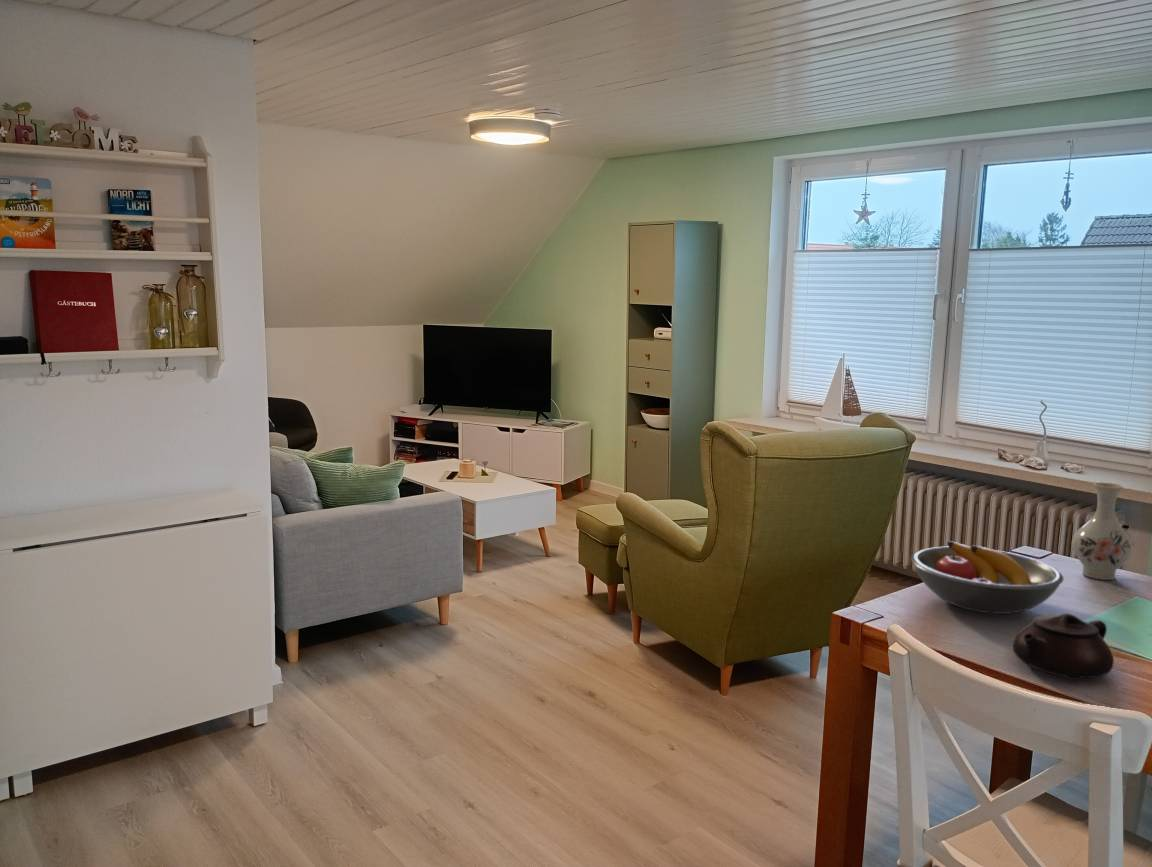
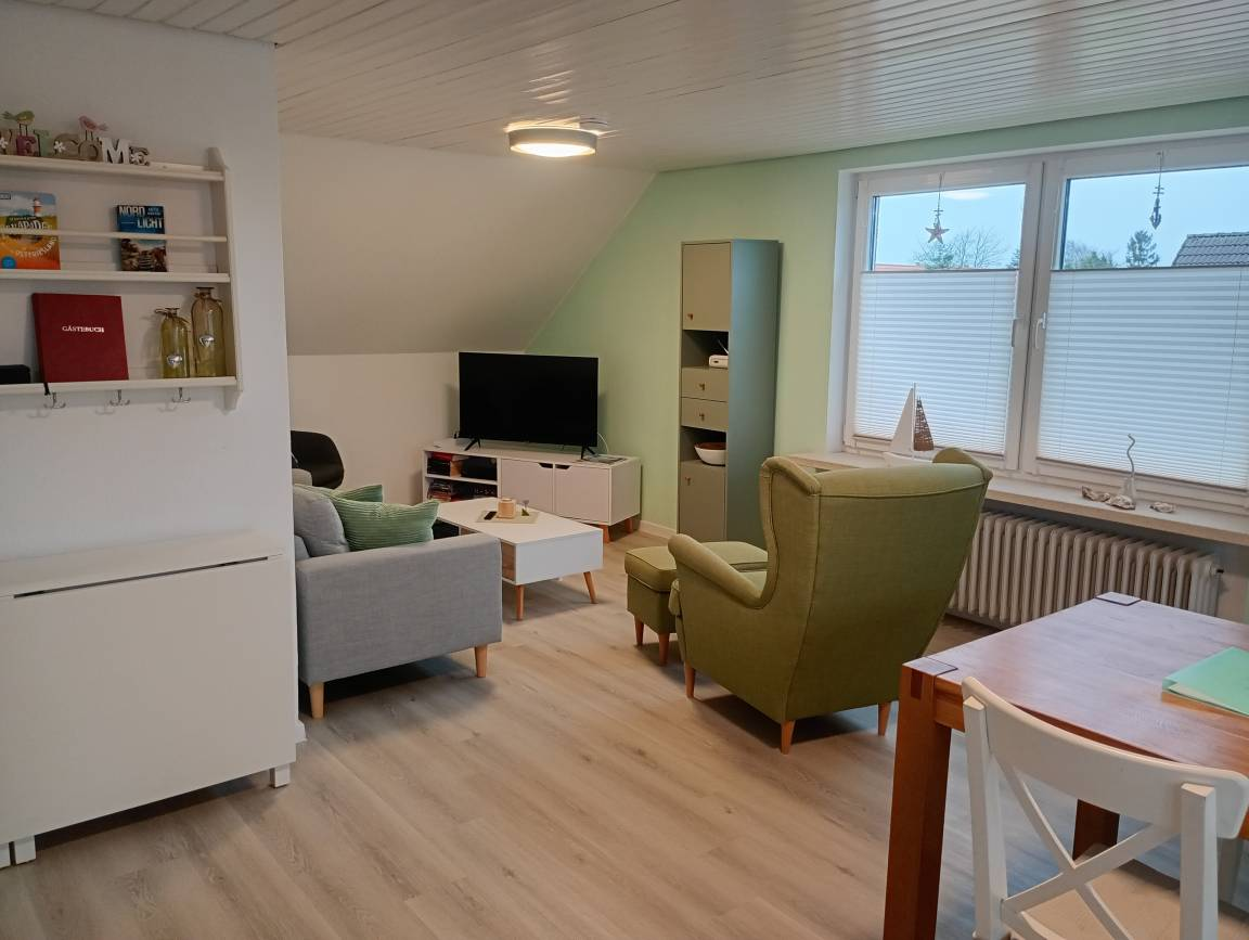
- vase (1103, 530)
- teapot (1066, 641)
- fruit bowl (983, 579)
